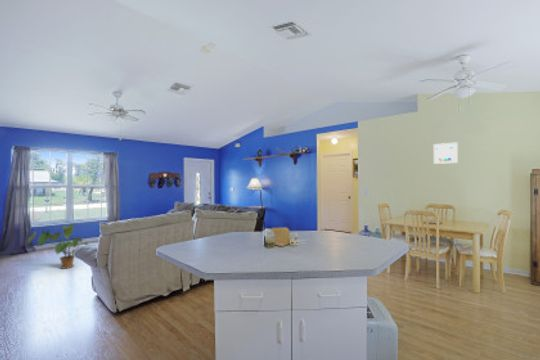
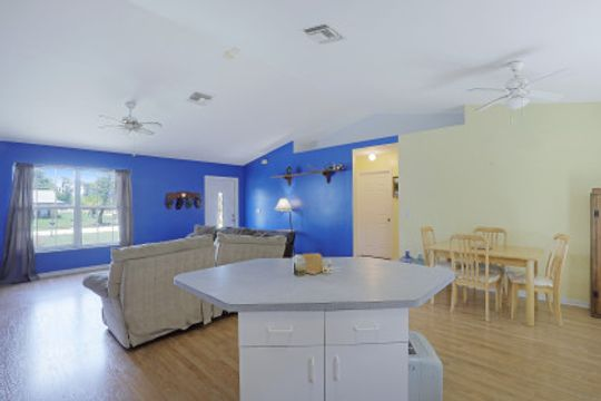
- house plant (59, 247)
- wall art (445, 153)
